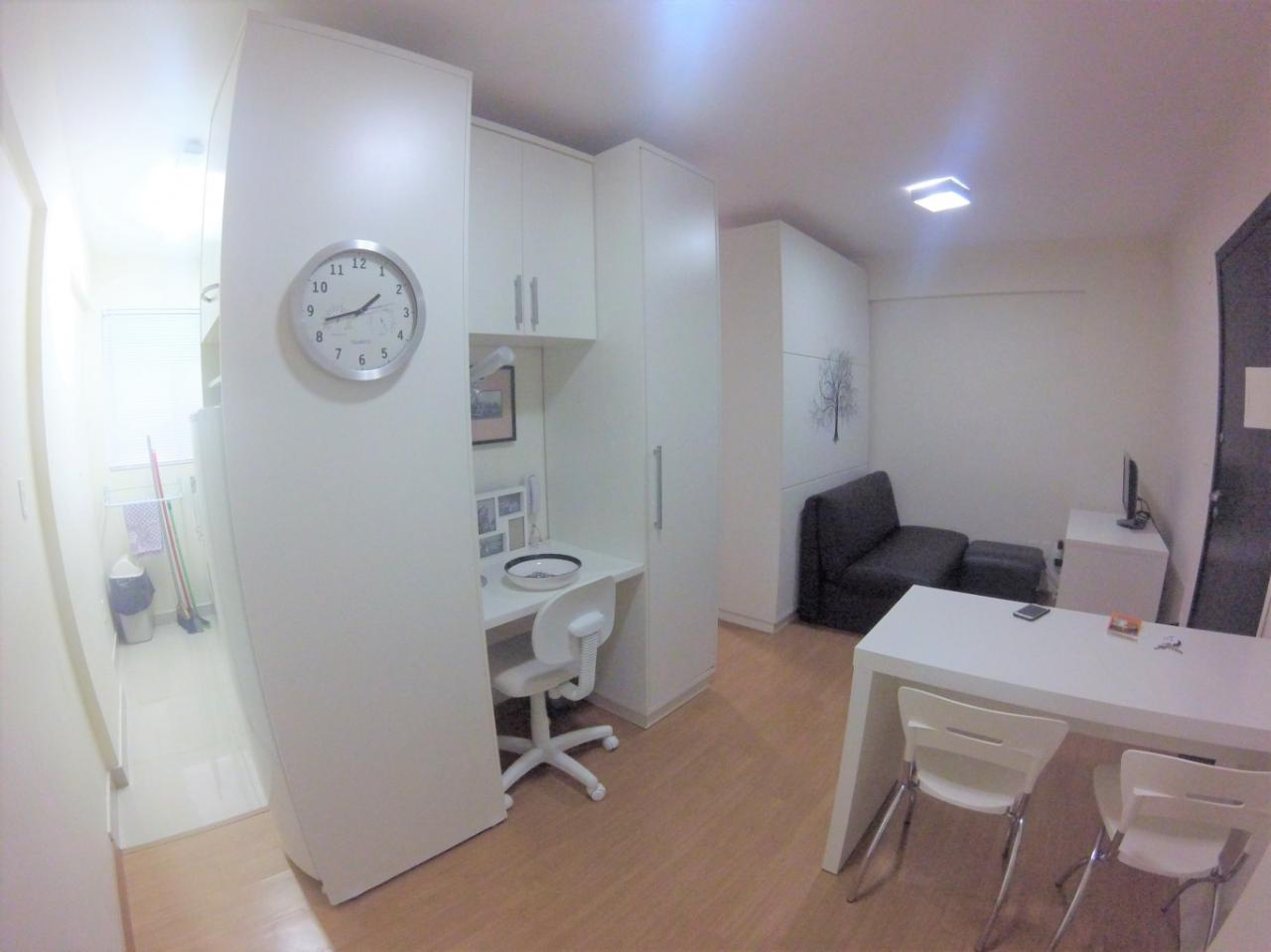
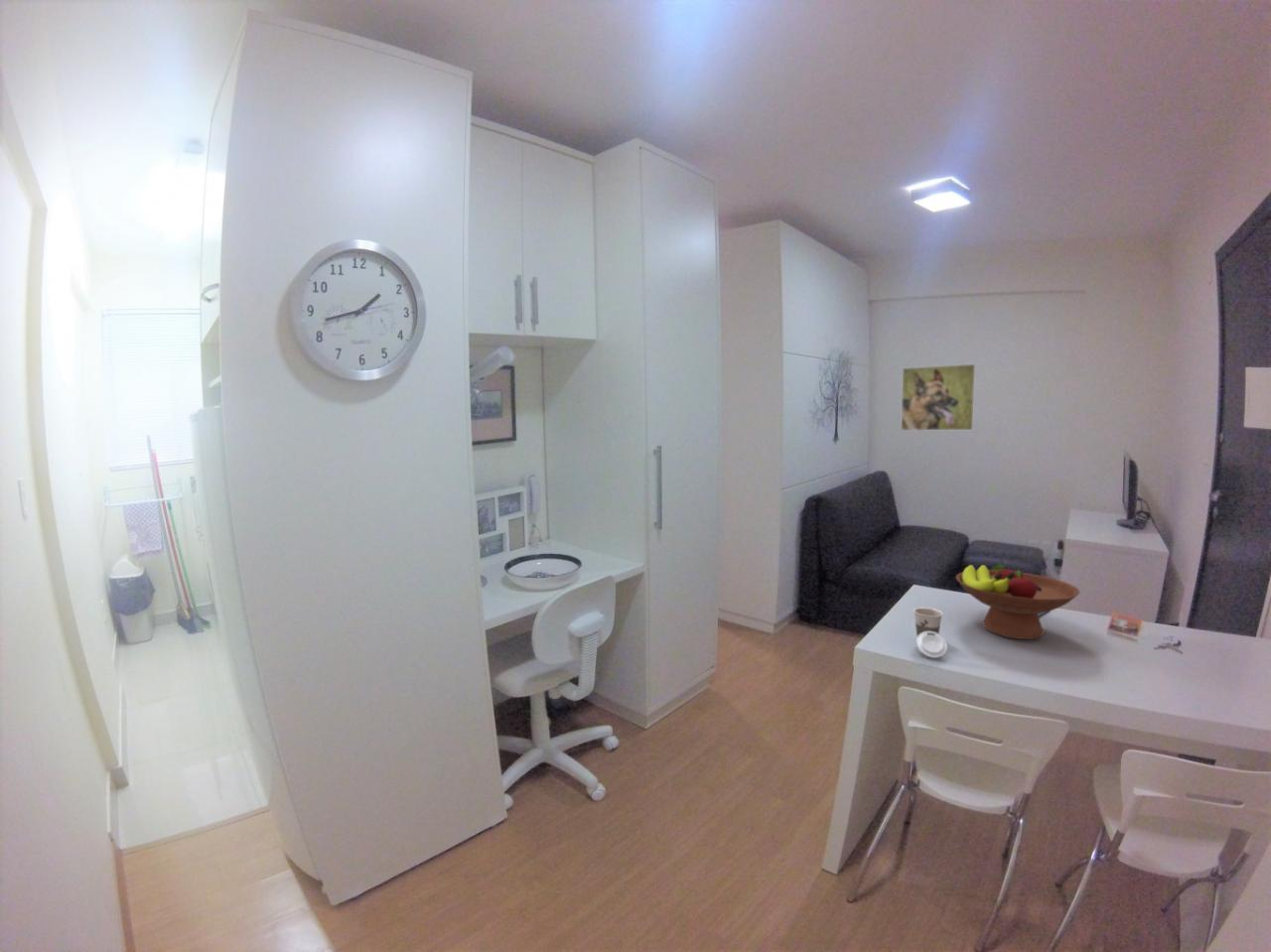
+ cup (929, 631)
+ fruit bowl (1014, 598)
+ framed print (936, 398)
